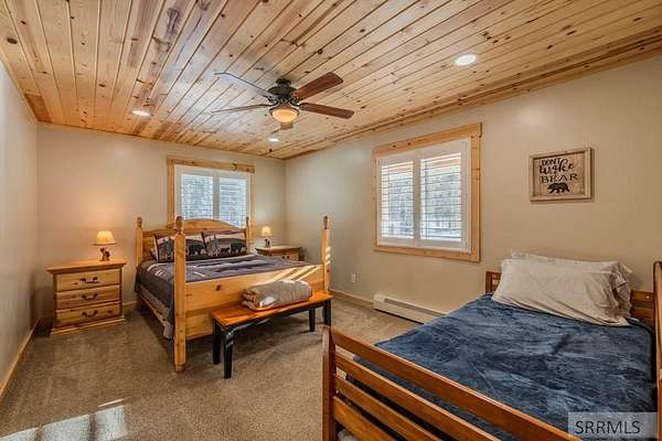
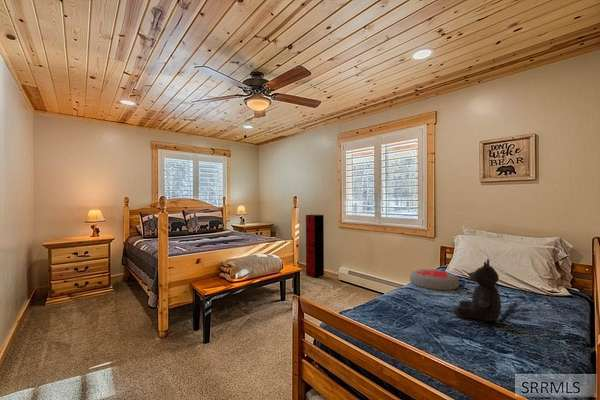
+ teddy bear (477, 288)
+ cushion (433, 276)
+ locker (314, 245)
